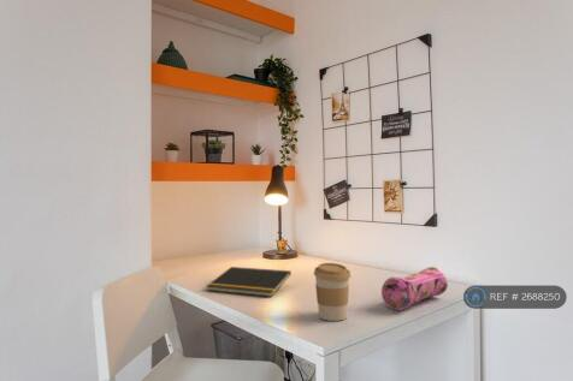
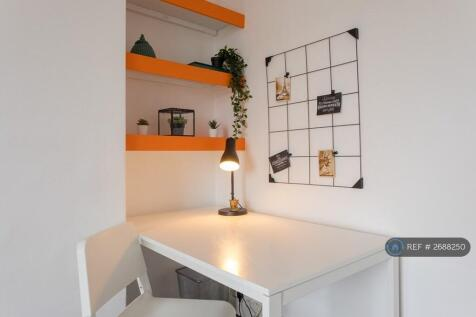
- coffee cup (332, 290)
- notepad (249, 280)
- pencil case (415, 286)
